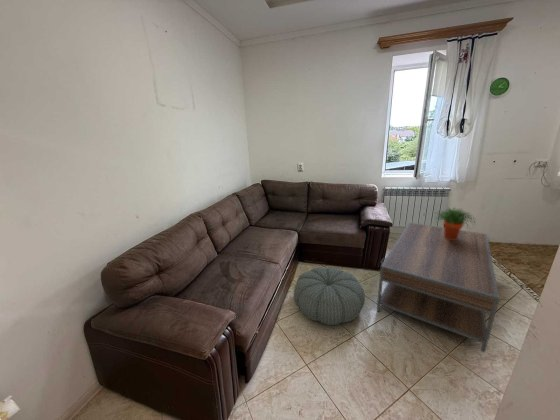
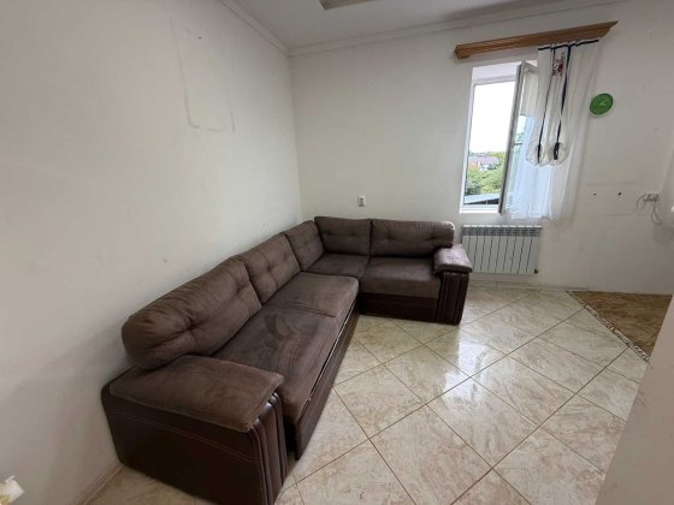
- pouf (328, 292)
- potted plant (453, 223)
- coffee table (433, 268)
